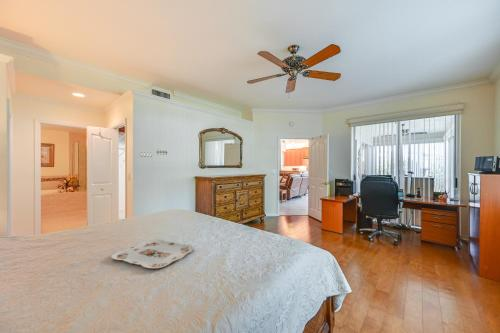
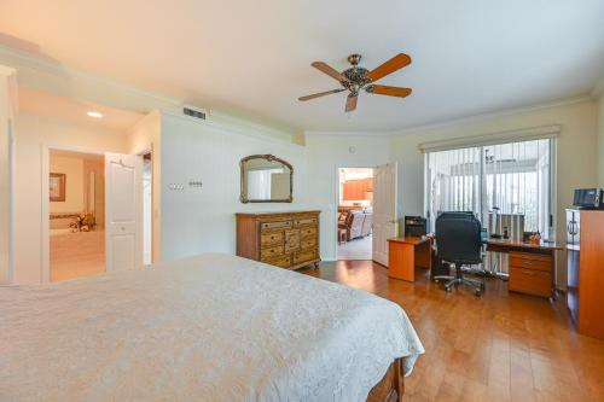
- serving tray (154, 252)
